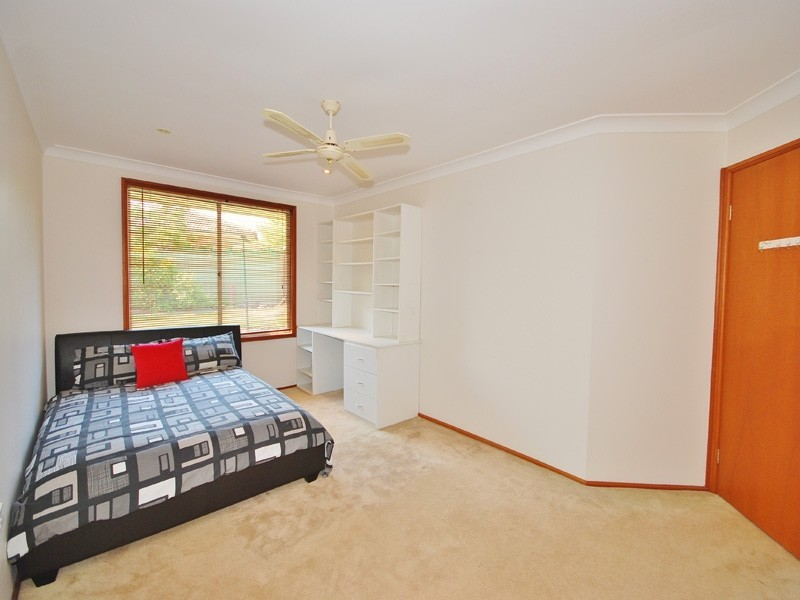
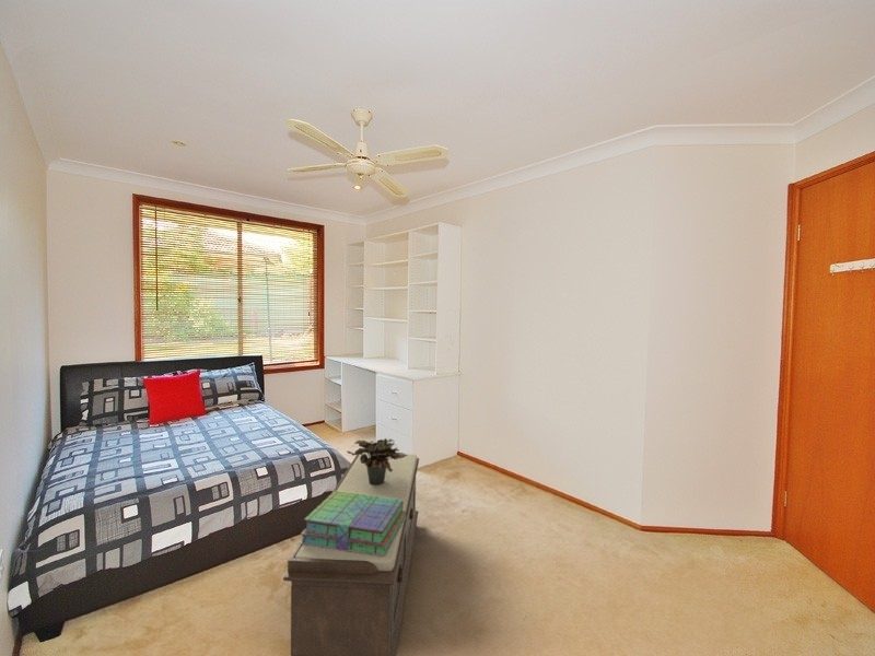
+ potted plant (377, 460)
+ bench (365, 553)
+ stack of books (355, 518)
